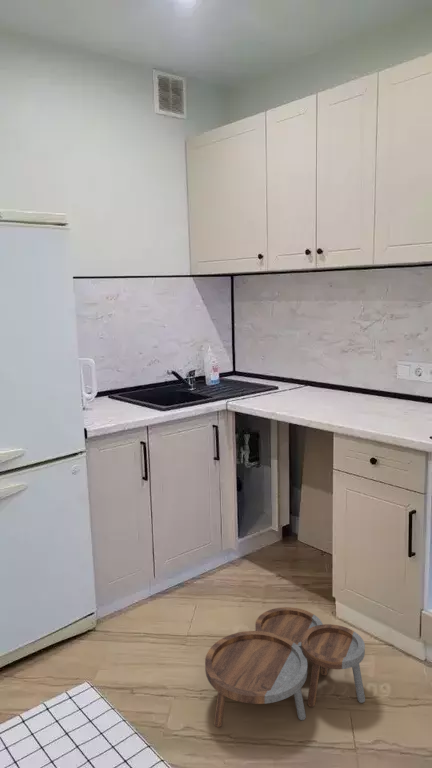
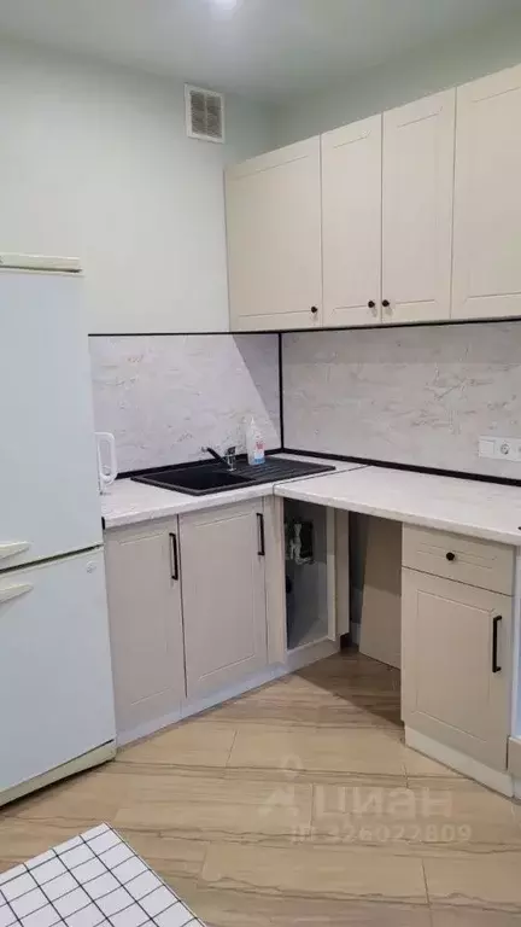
- nesting tables (290, 664)
